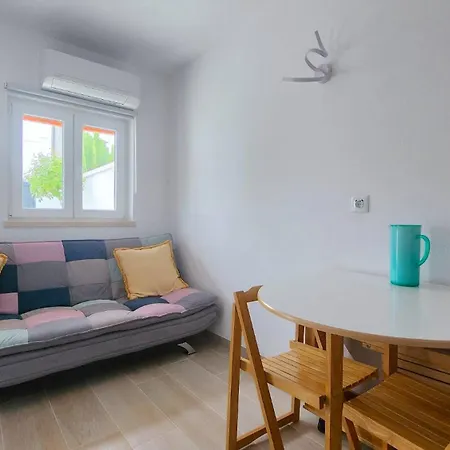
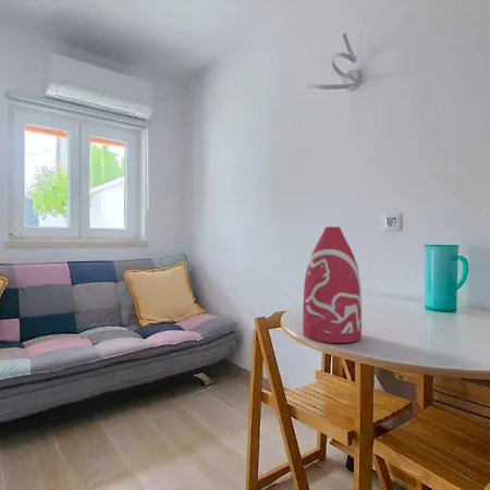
+ bottle (331, 281)
